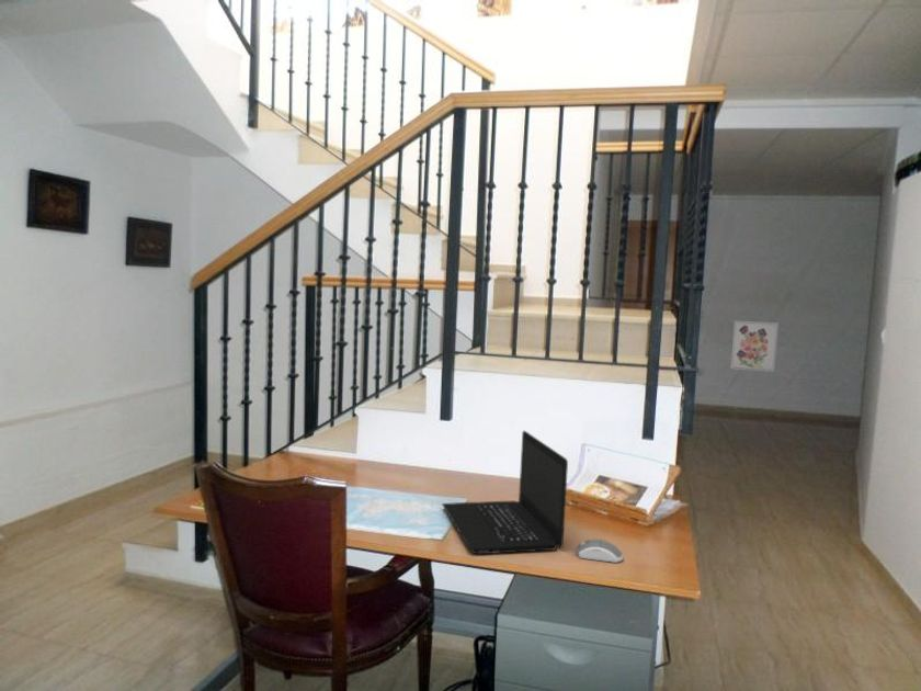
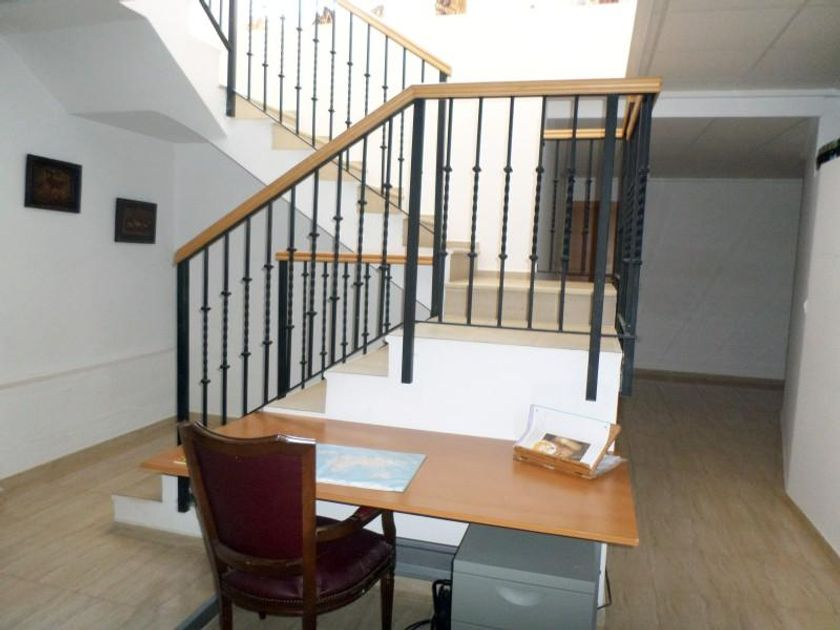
- computer mouse (599, 547)
- laptop (499, 501)
- wall art (753, 346)
